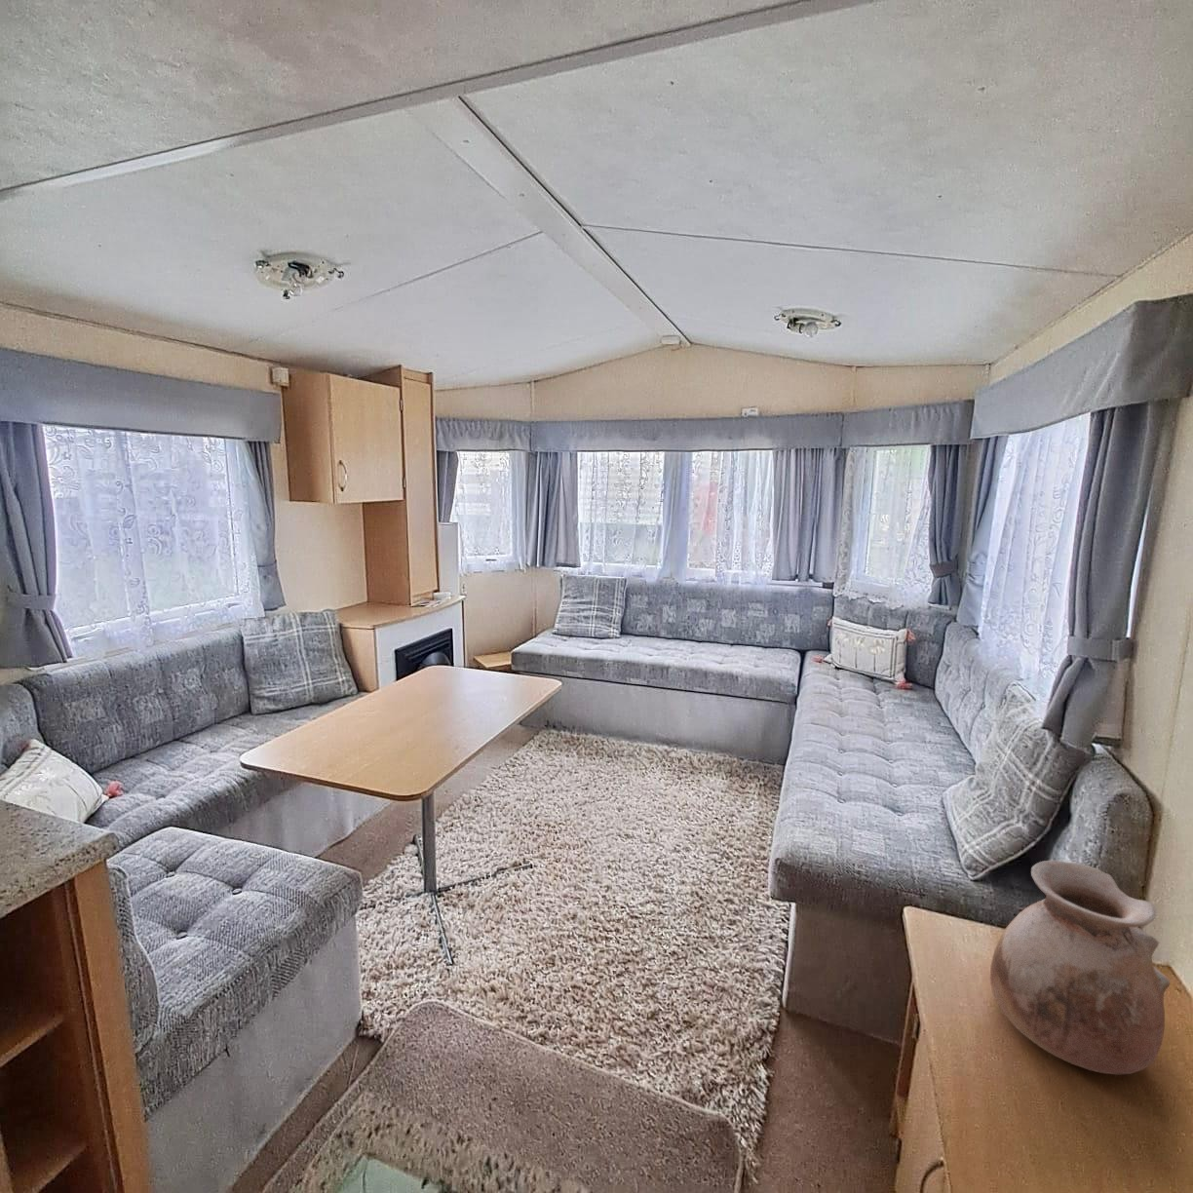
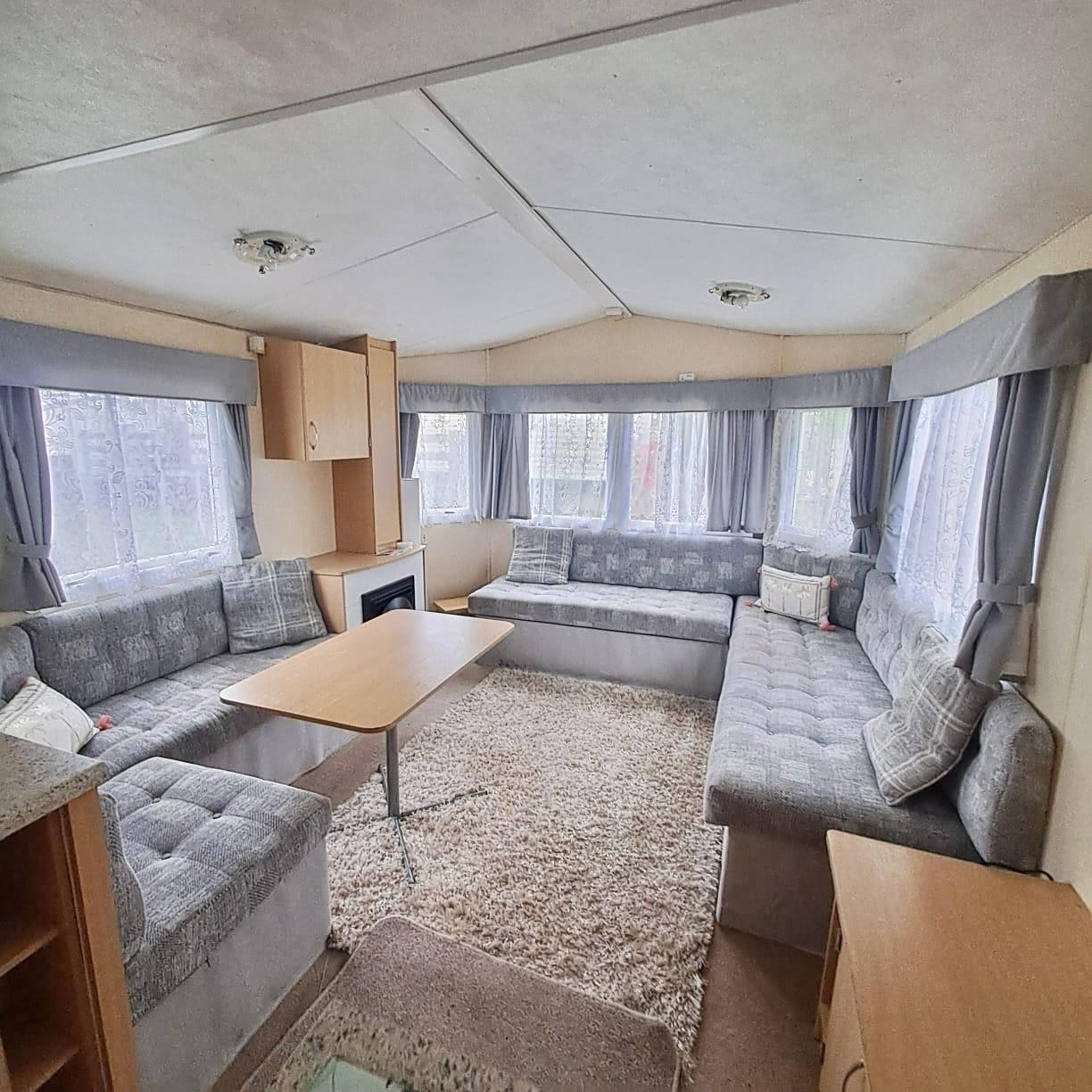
- vase (1077, 958)
